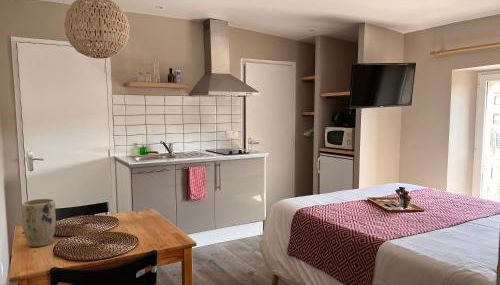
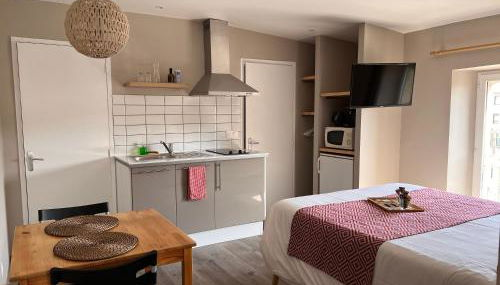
- plant pot (39, 222)
